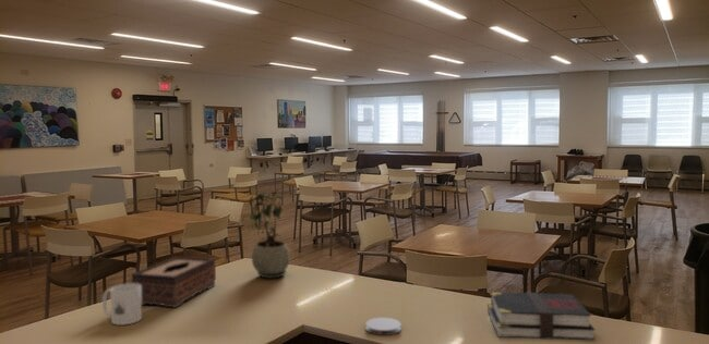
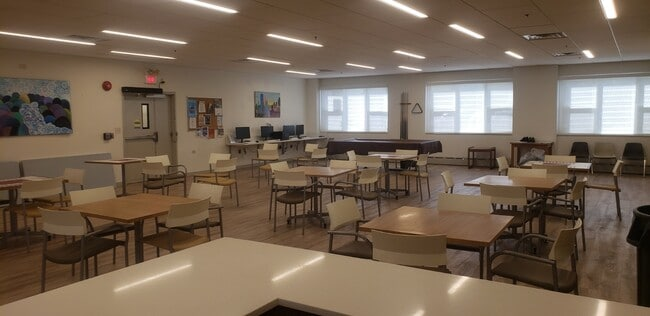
- mug (120, 303)
- potted plant (266, 232)
- book (537, 314)
- coaster (383, 325)
- tissue box (176, 280)
